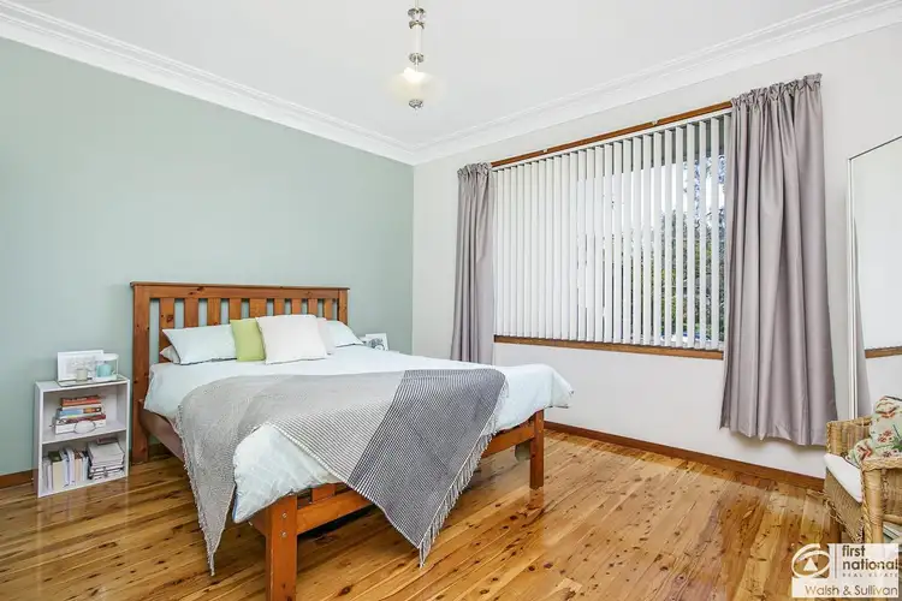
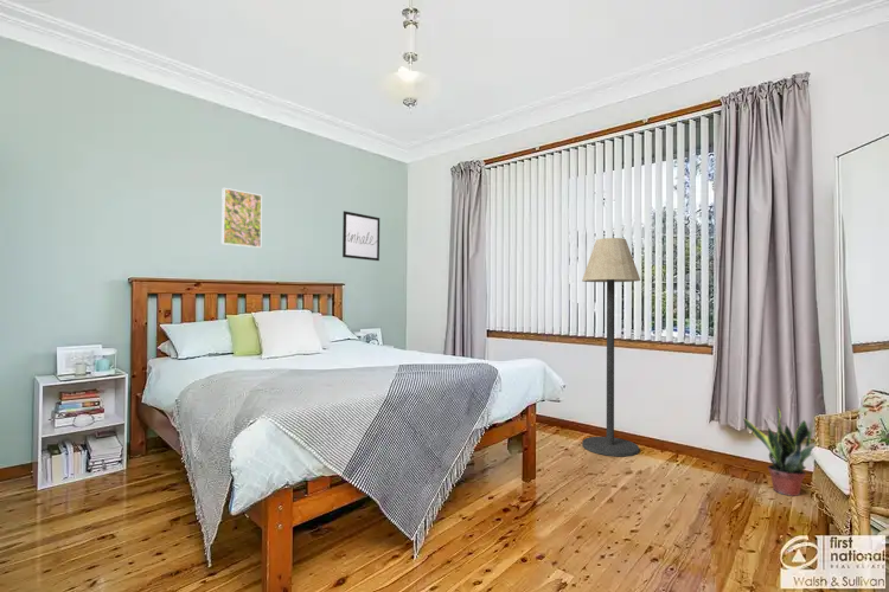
+ floor lamp (610, 342)
+ wall art (362, 237)
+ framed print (242, 218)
+ potted plant (781, 450)
